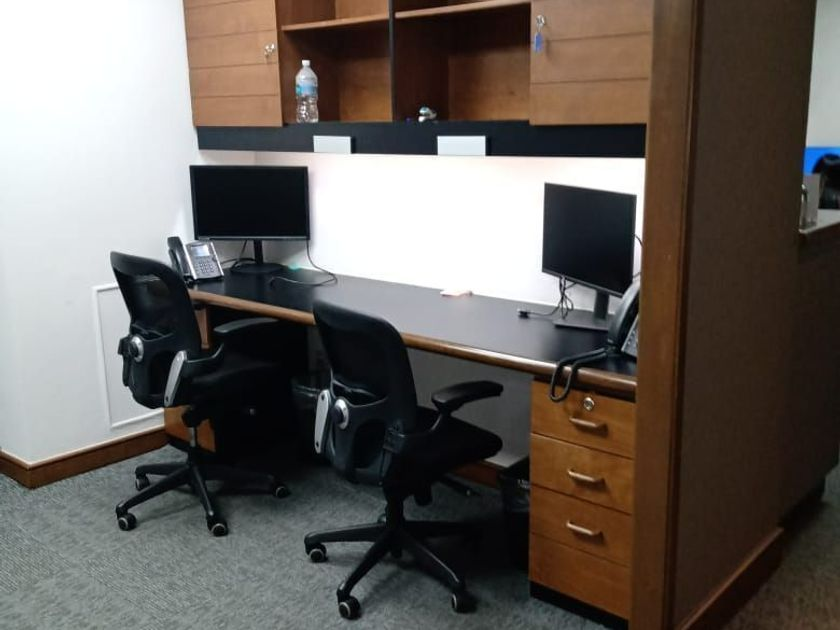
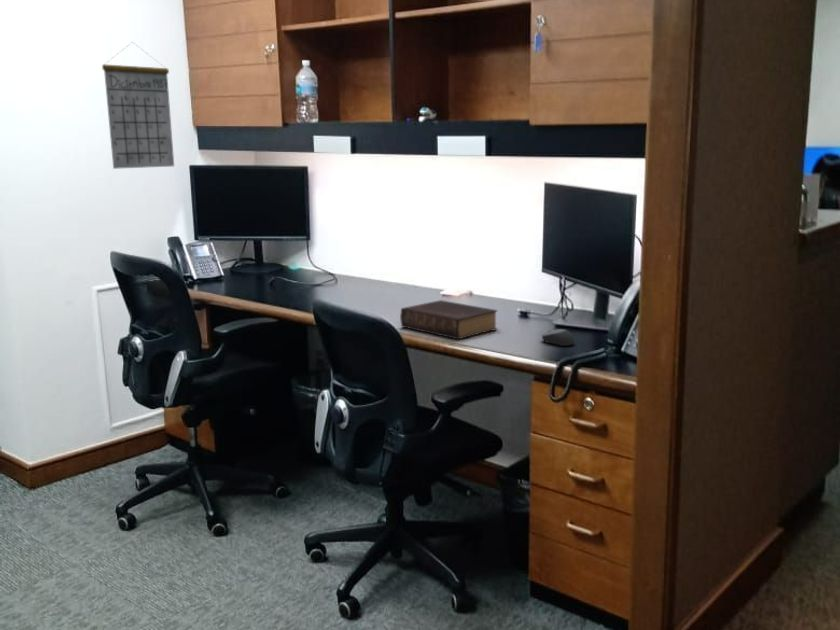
+ book (448, 318)
+ computer mouse (557, 335)
+ calendar (139, 105)
